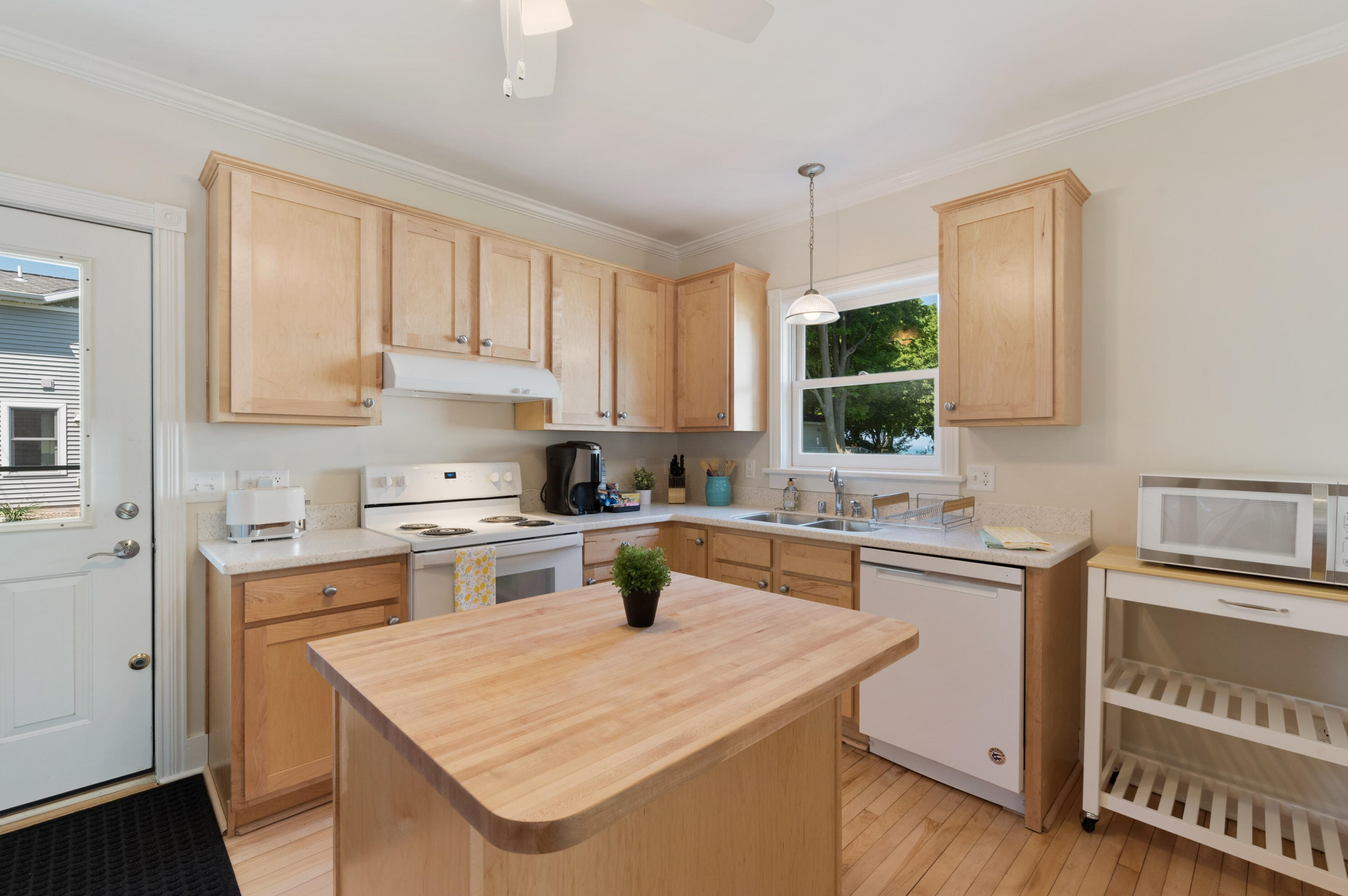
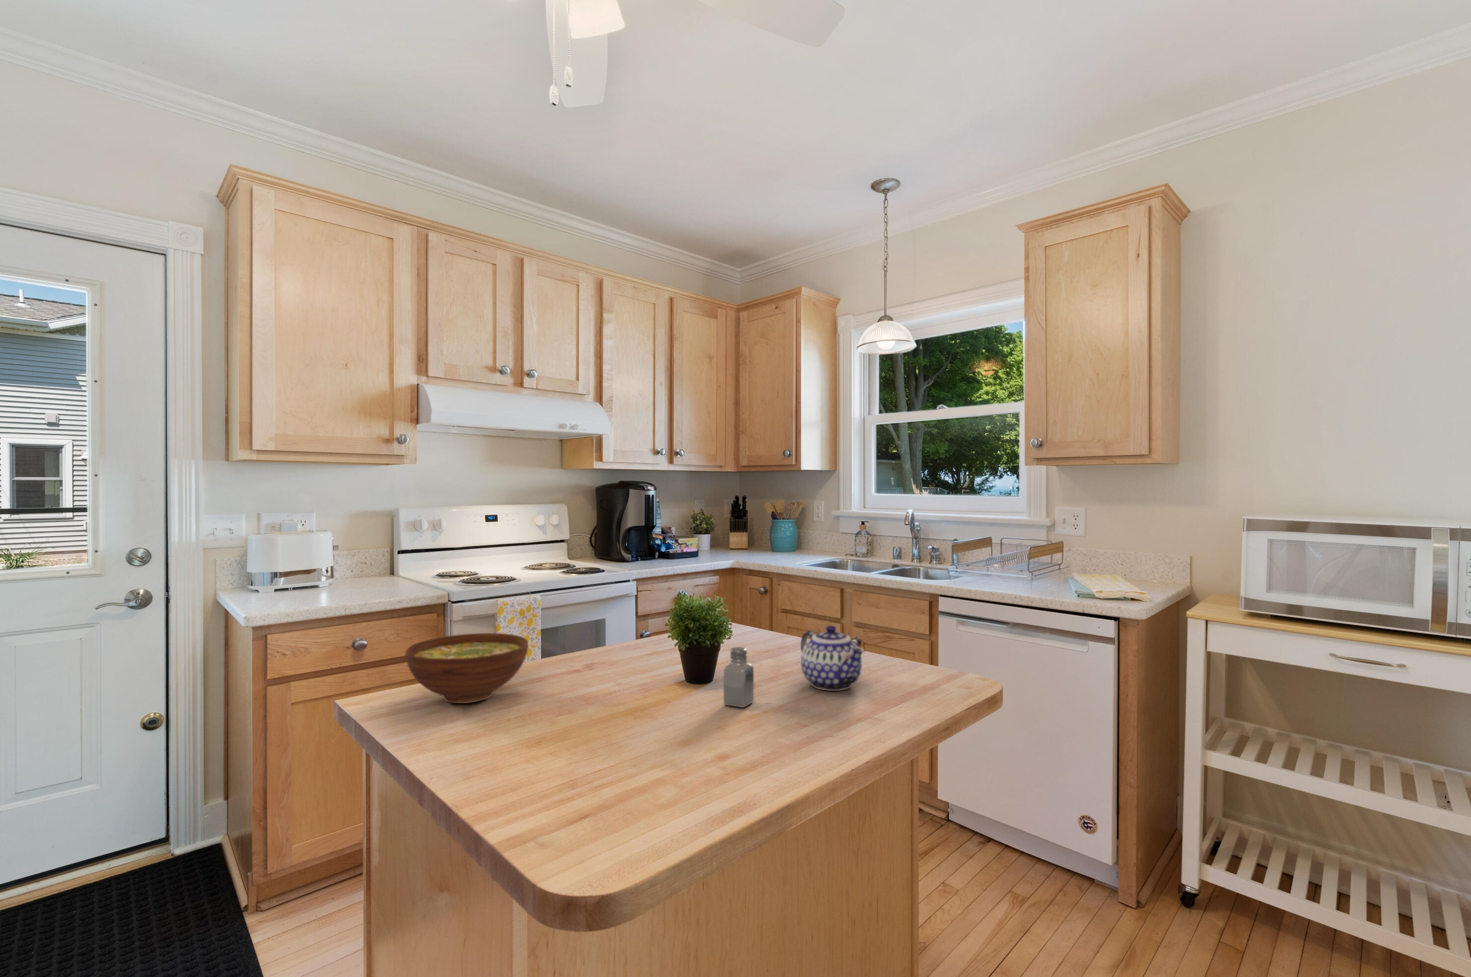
+ bowl (468, 671)
+ saltshaker (739, 676)
+ teapot (830, 655)
